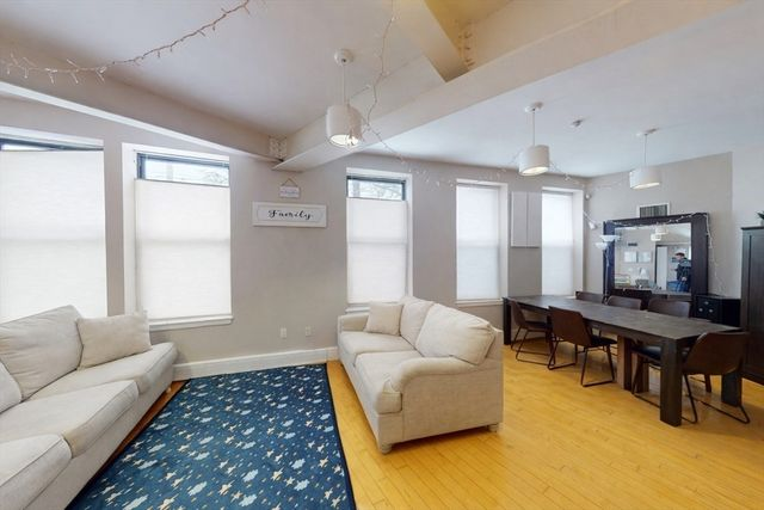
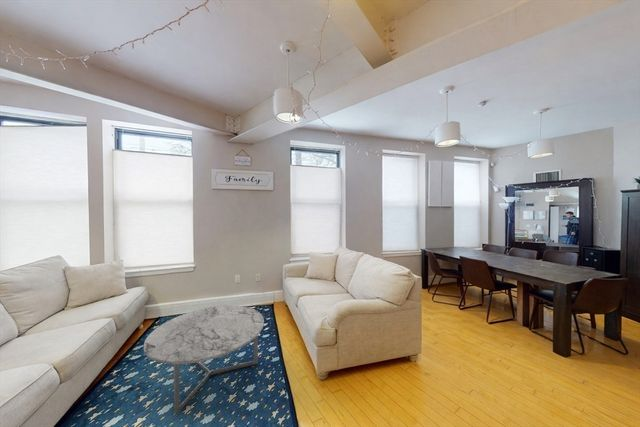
+ coffee table (210, 351)
